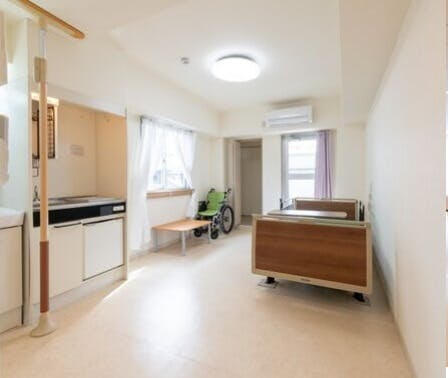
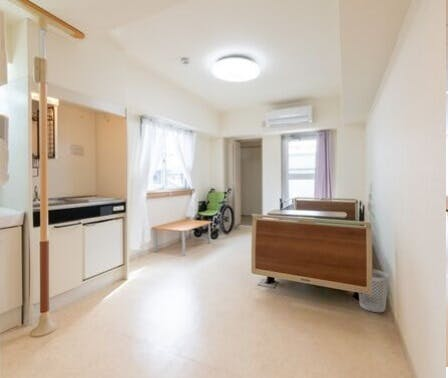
+ wastebasket (372, 290)
